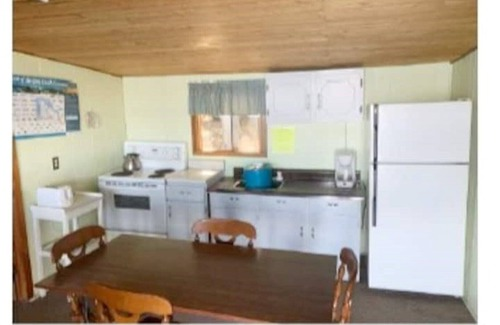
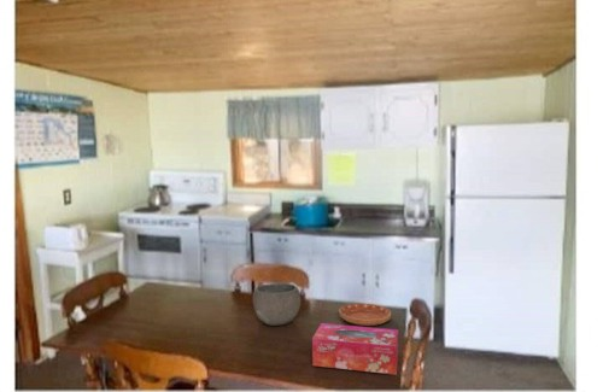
+ tissue box (356, 346)
+ bowl (276, 304)
+ saucer (364, 315)
